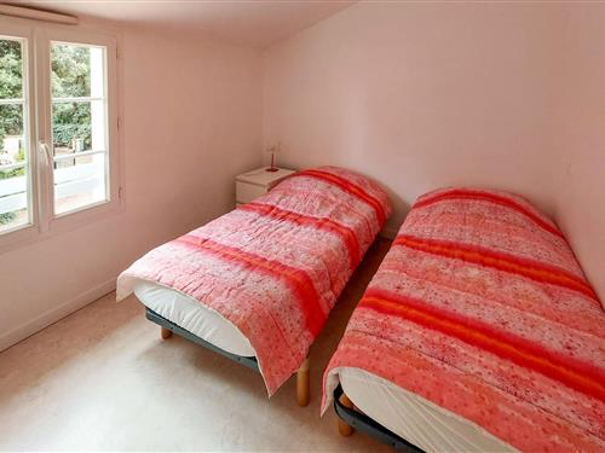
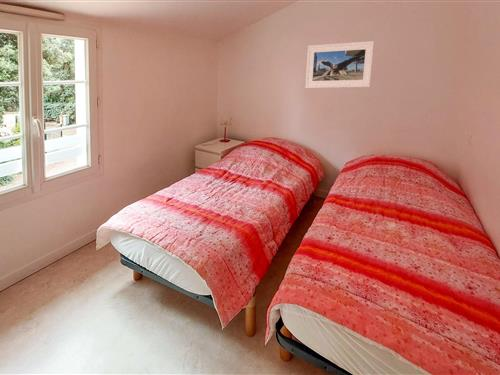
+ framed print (338, 65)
